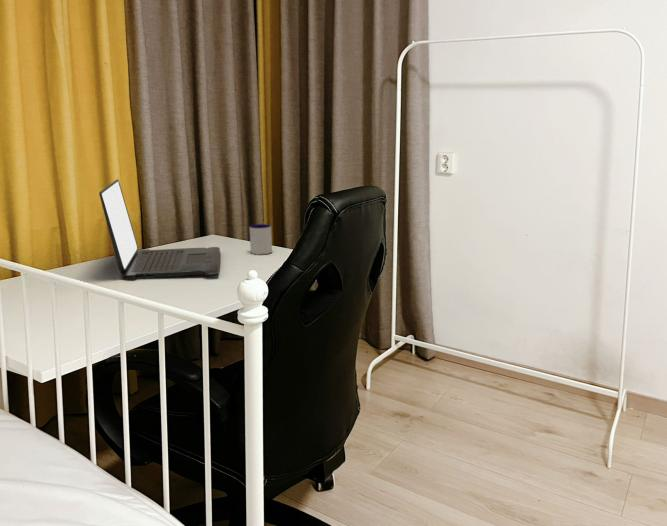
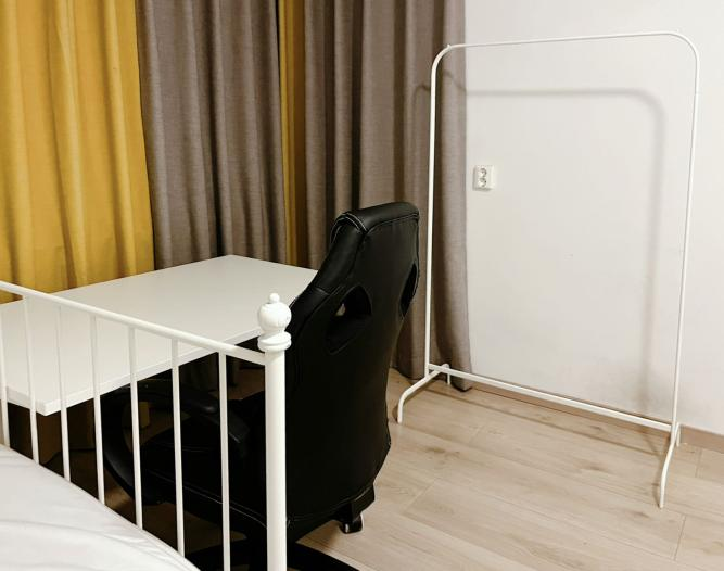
- mug (260, 238)
- laptop (166, 249)
